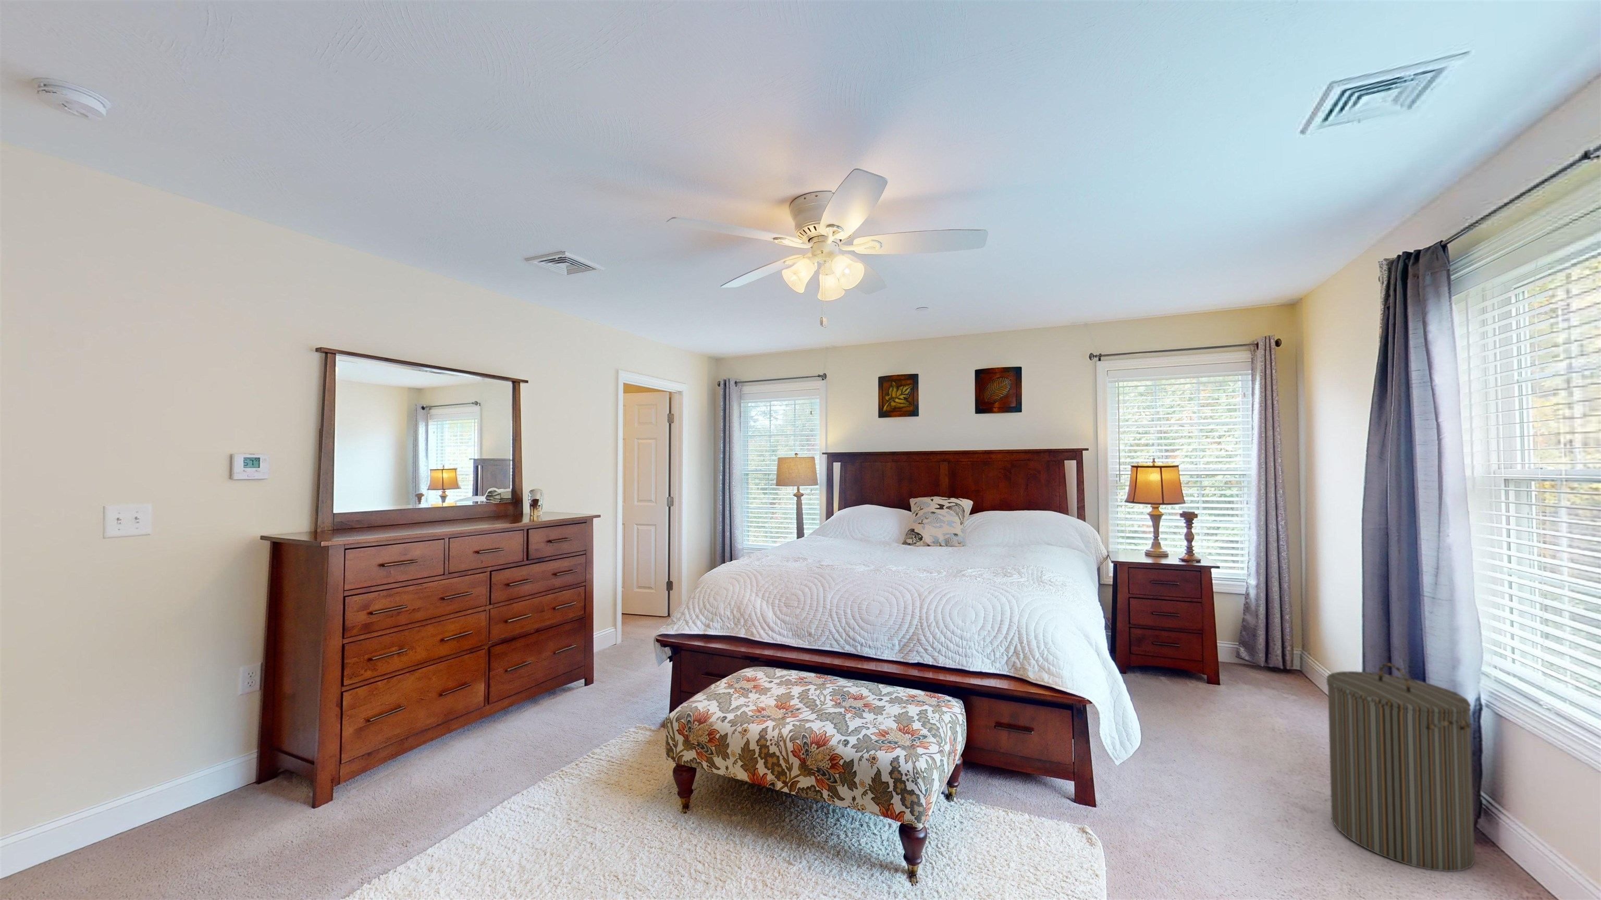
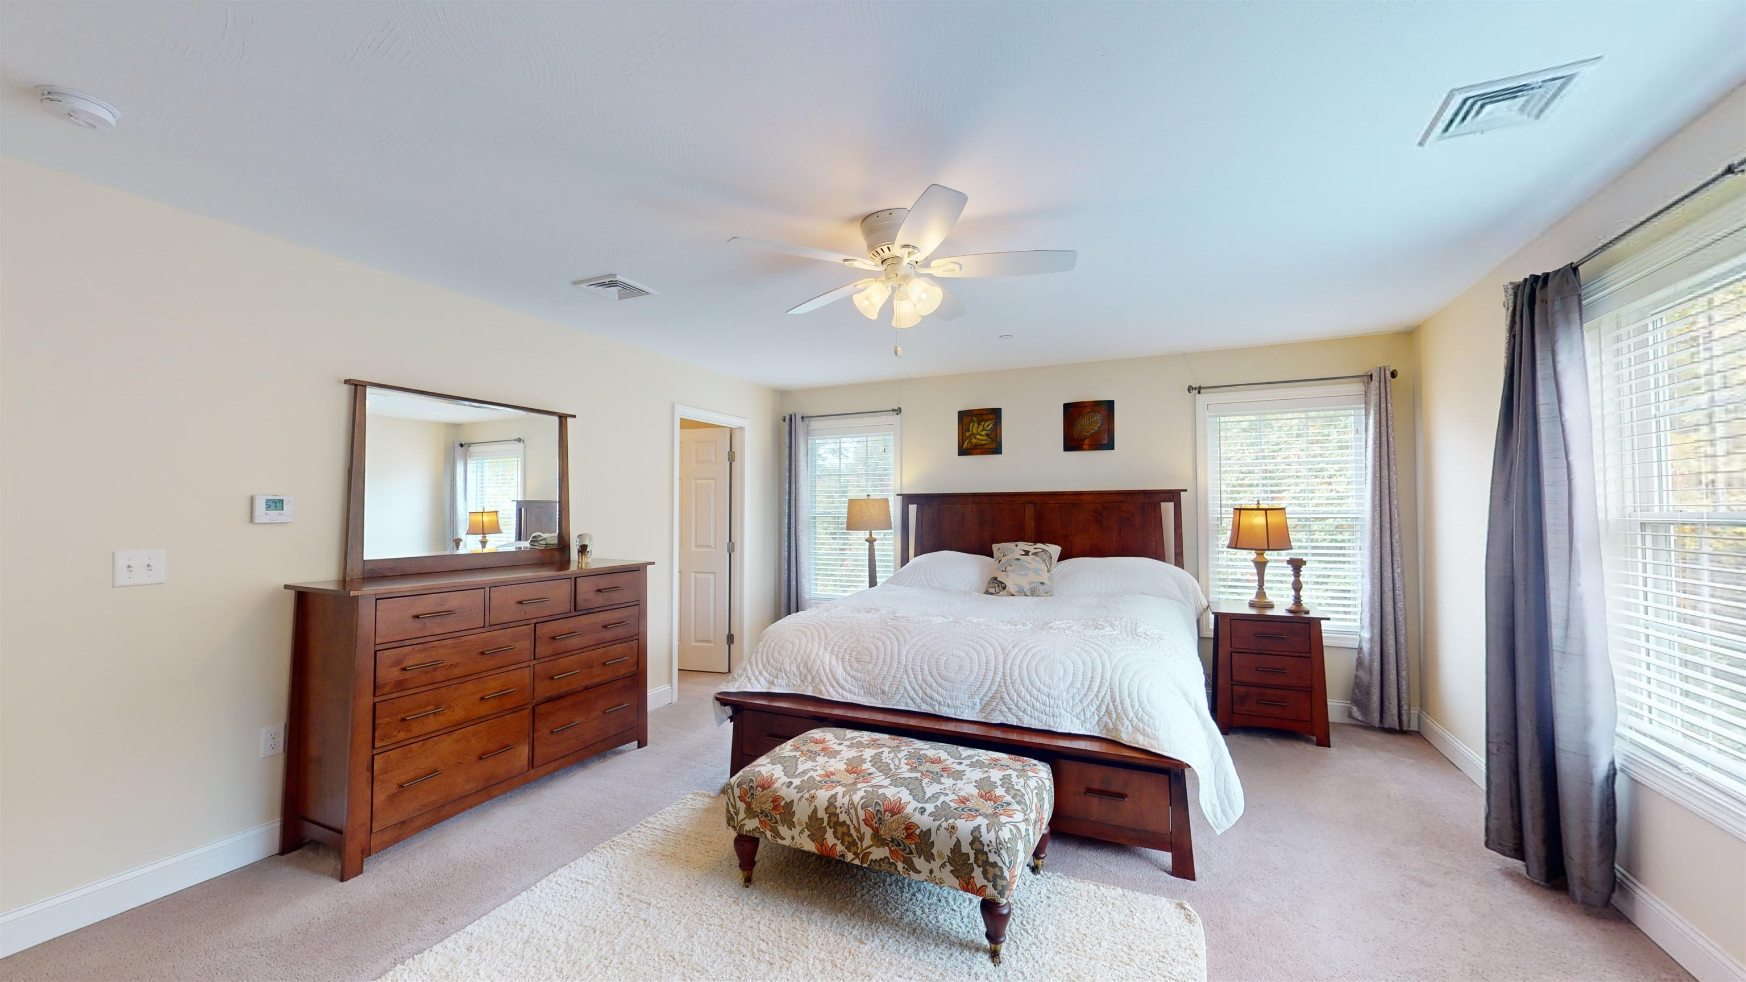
- laundry hamper (1396, 751)
